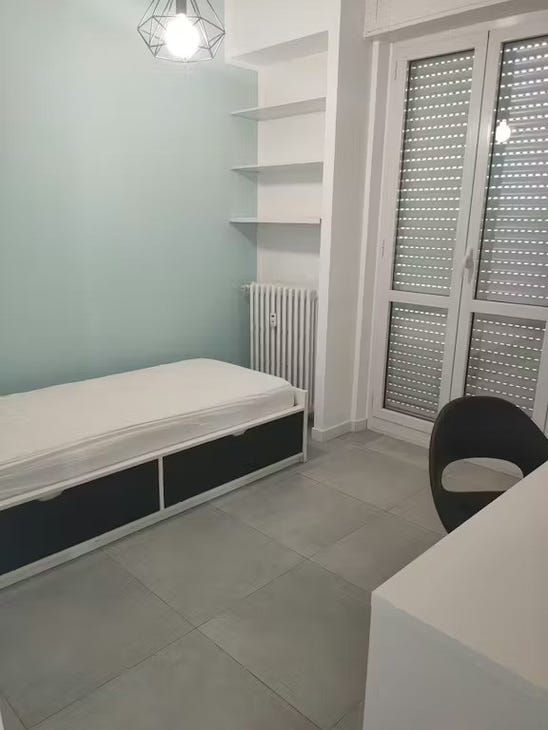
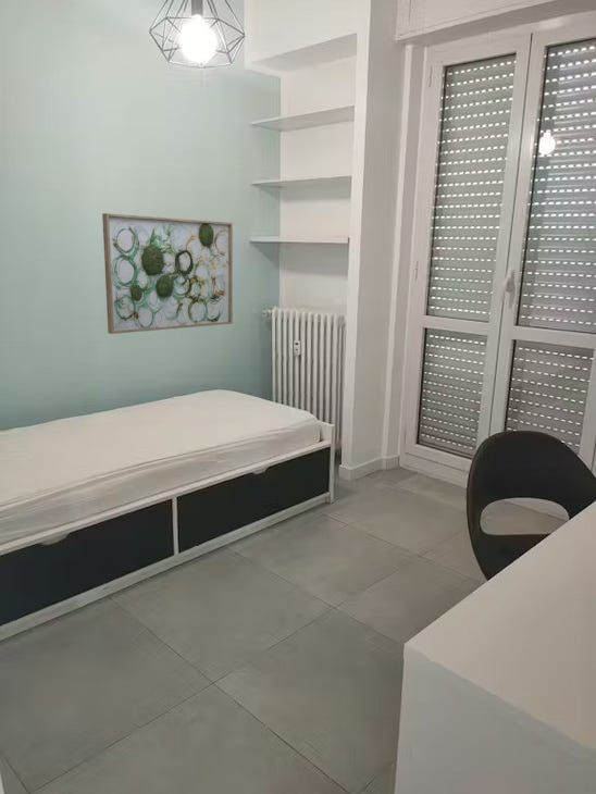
+ wall art (175, 274)
